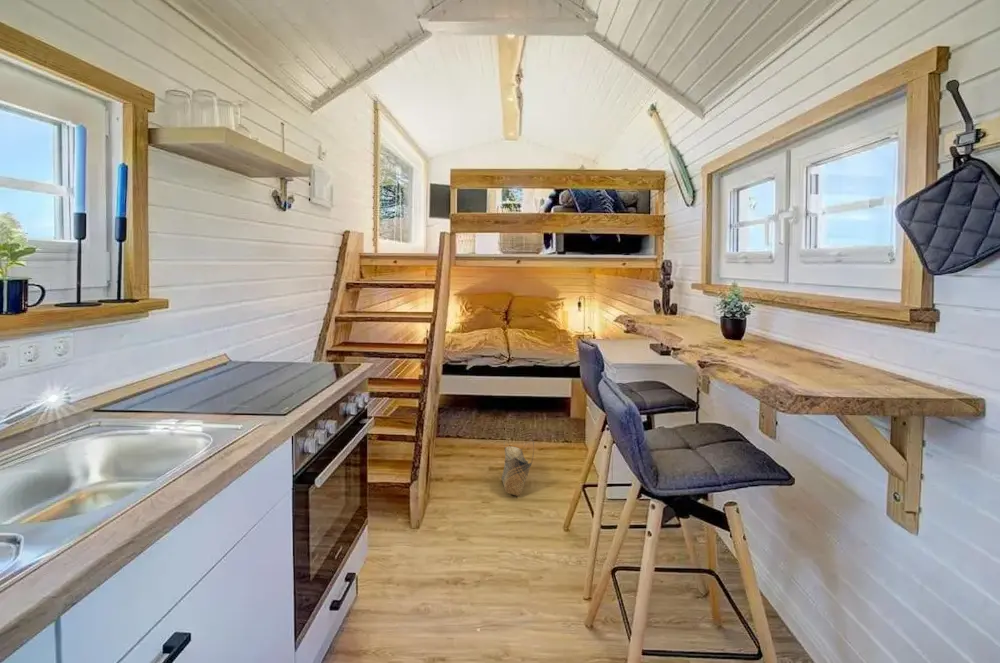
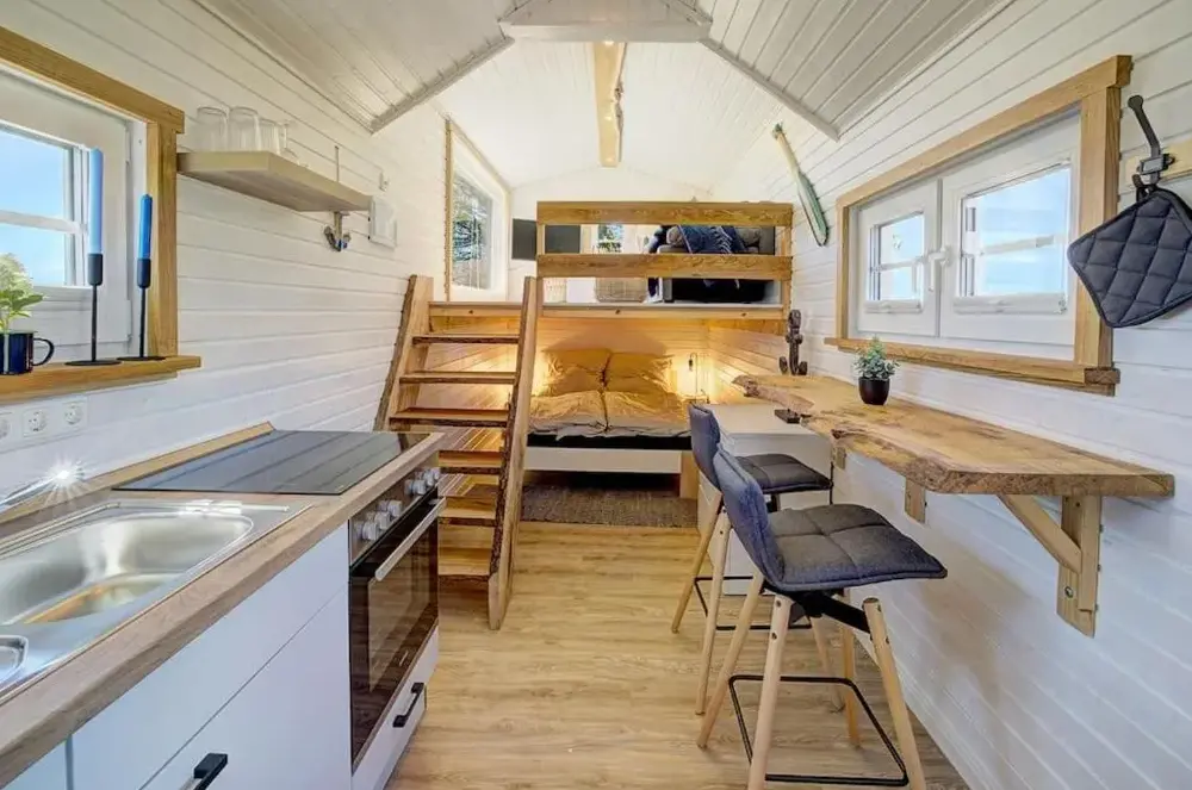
- basket (517, 462)
